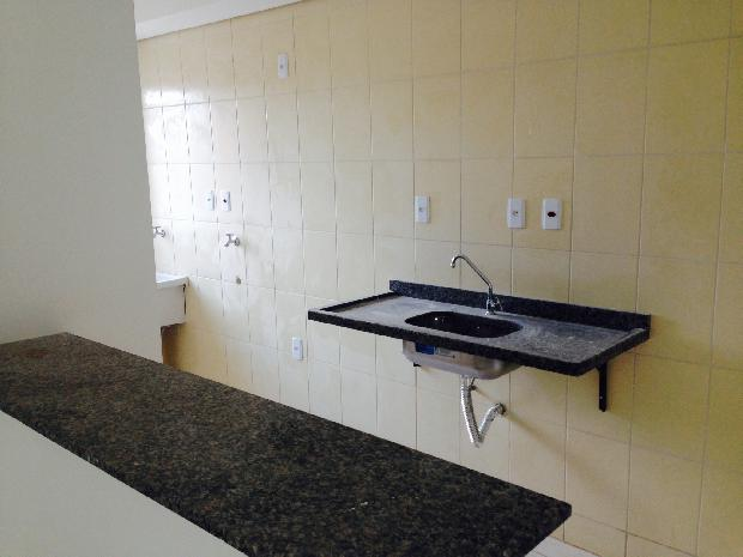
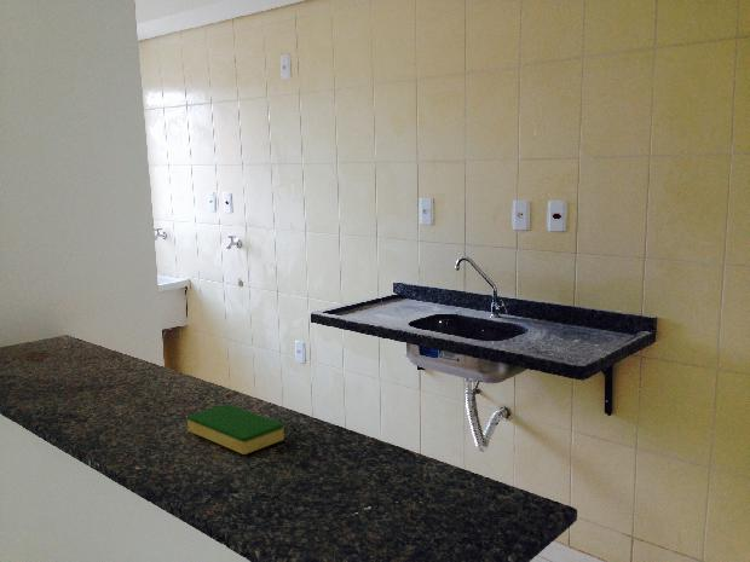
+ dish sponge (235, 427)
